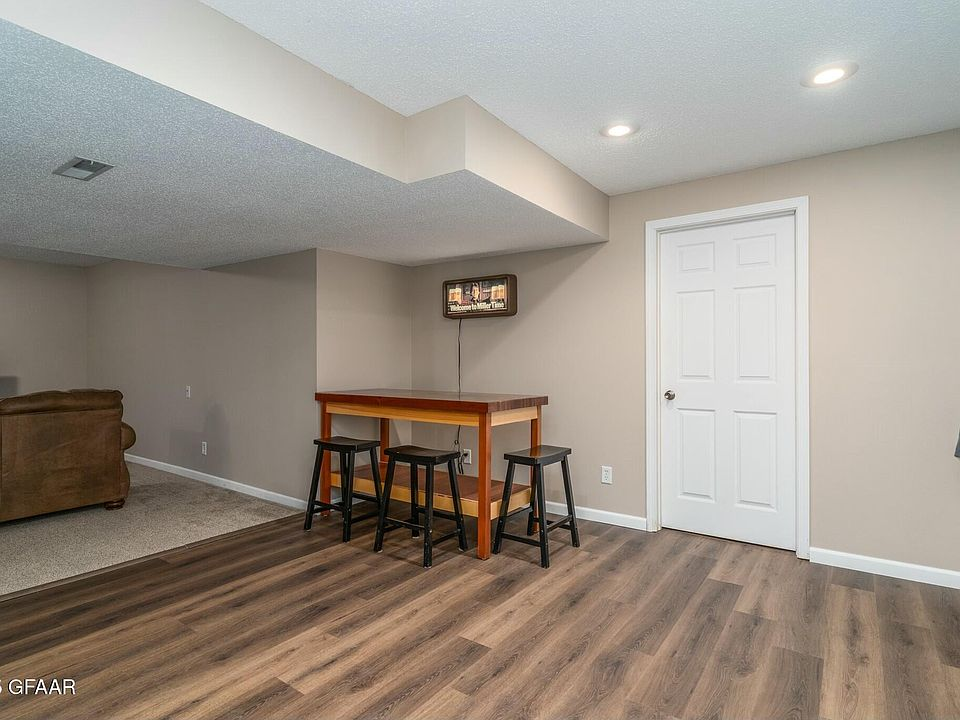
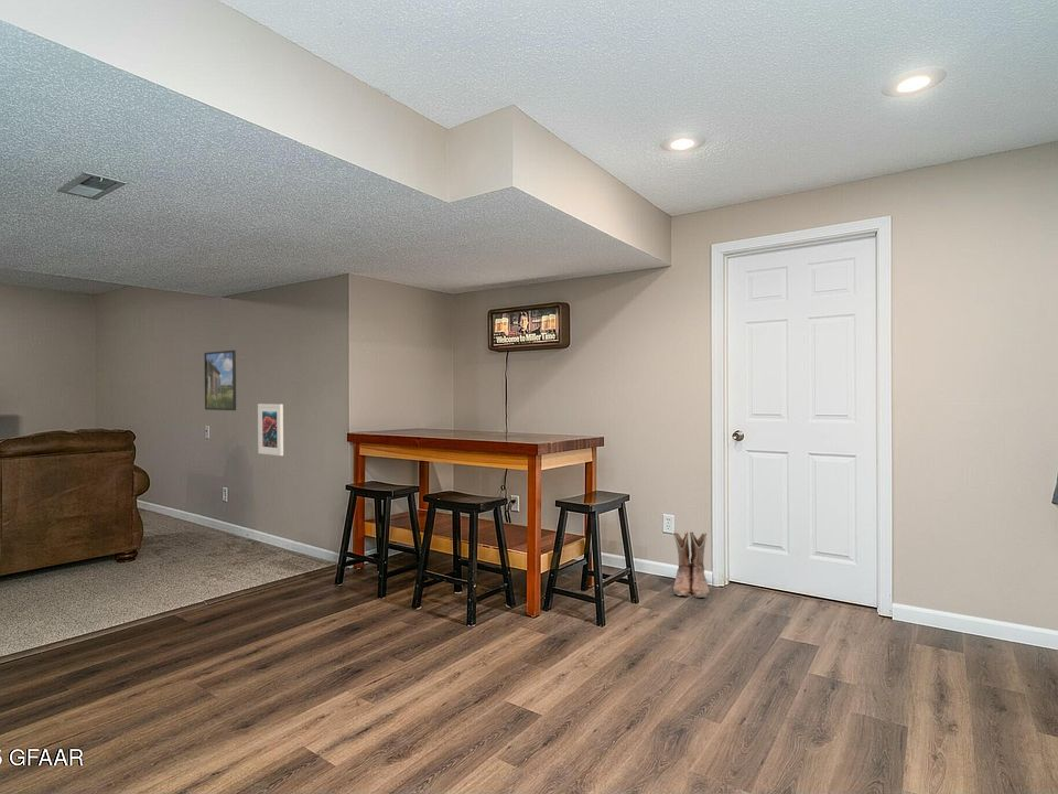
+ boots (691, 561)
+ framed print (219, 380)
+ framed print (270, 429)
